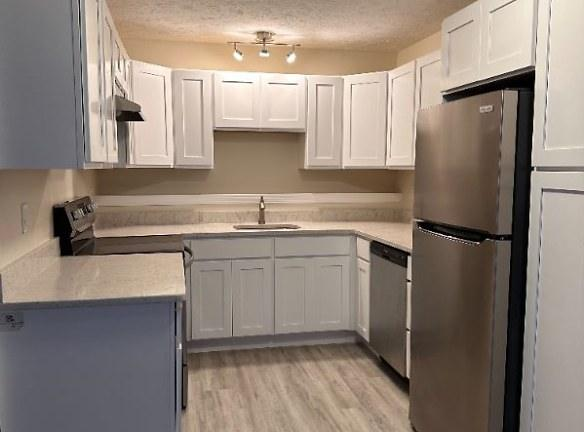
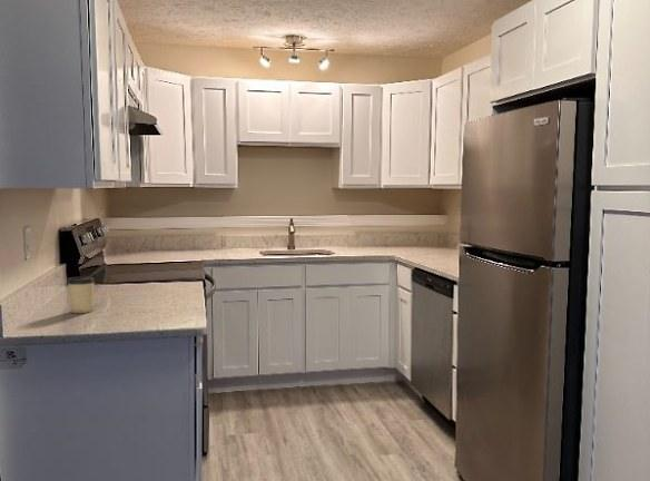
+ cup (81, 294)
